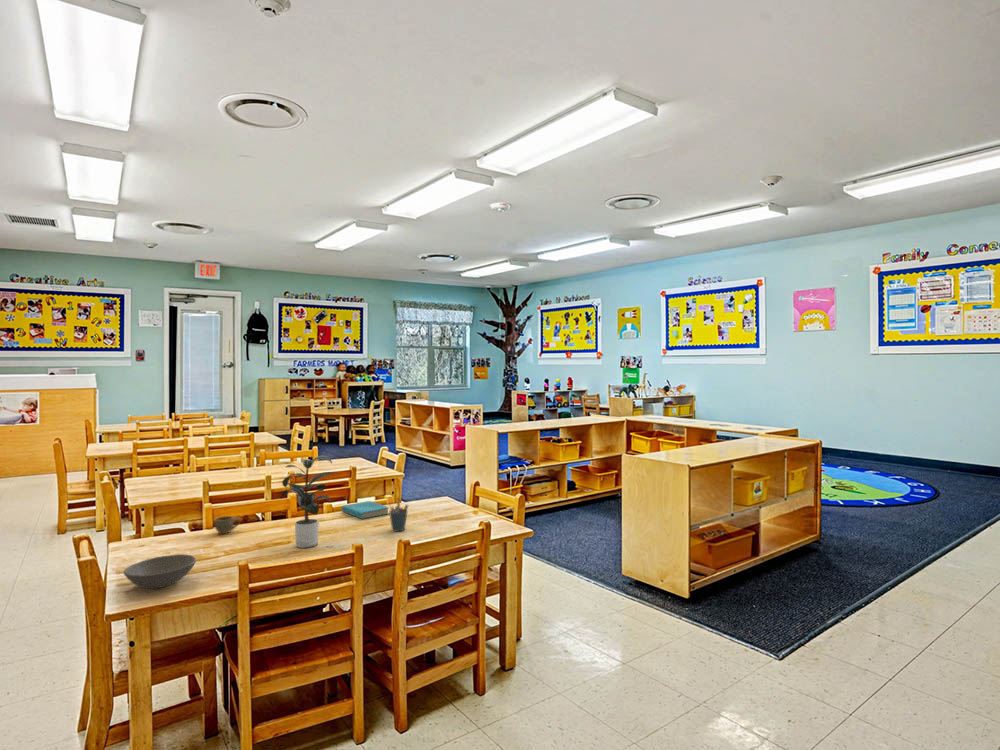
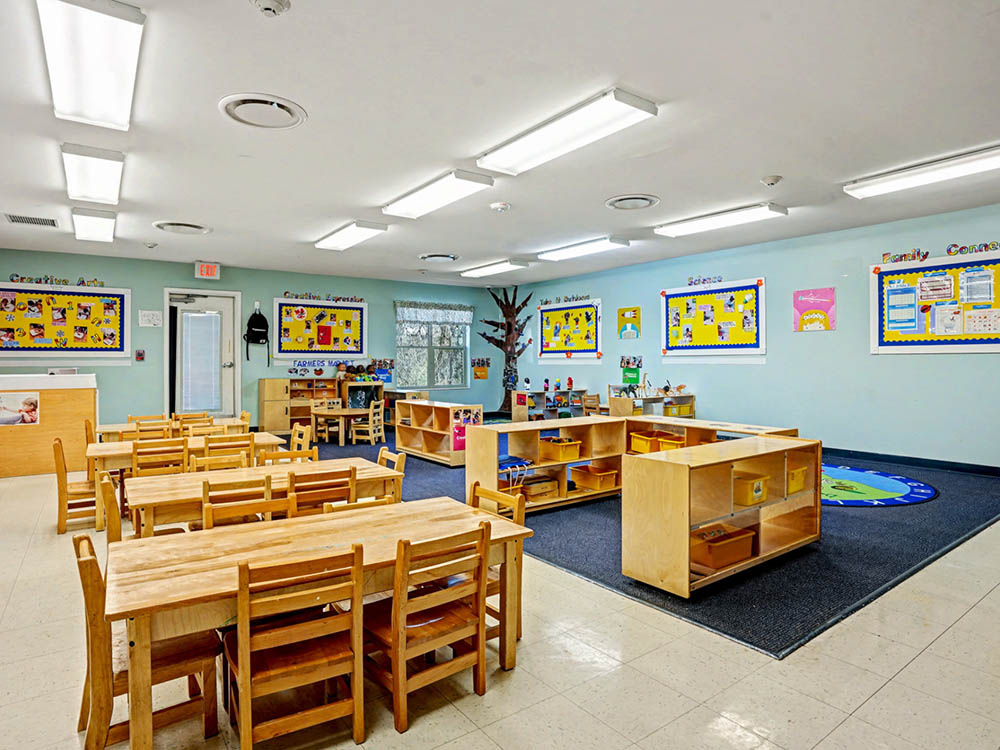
- soup bowl (160, 573)
- cup (227, 524)
- book (365, 509)
- pen holder (398, 515)
- potted plant (301, 499)
